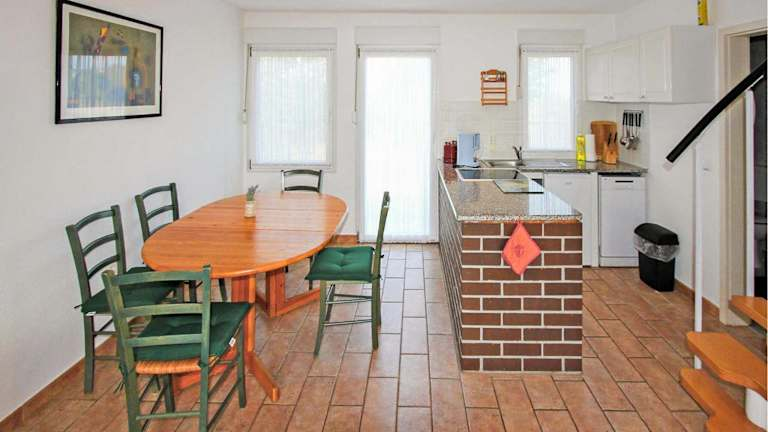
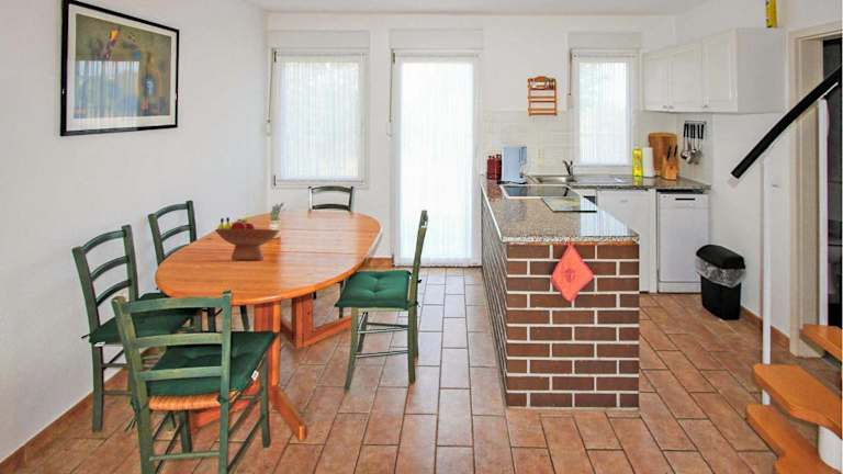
+ fruit bowl (247, 239)
